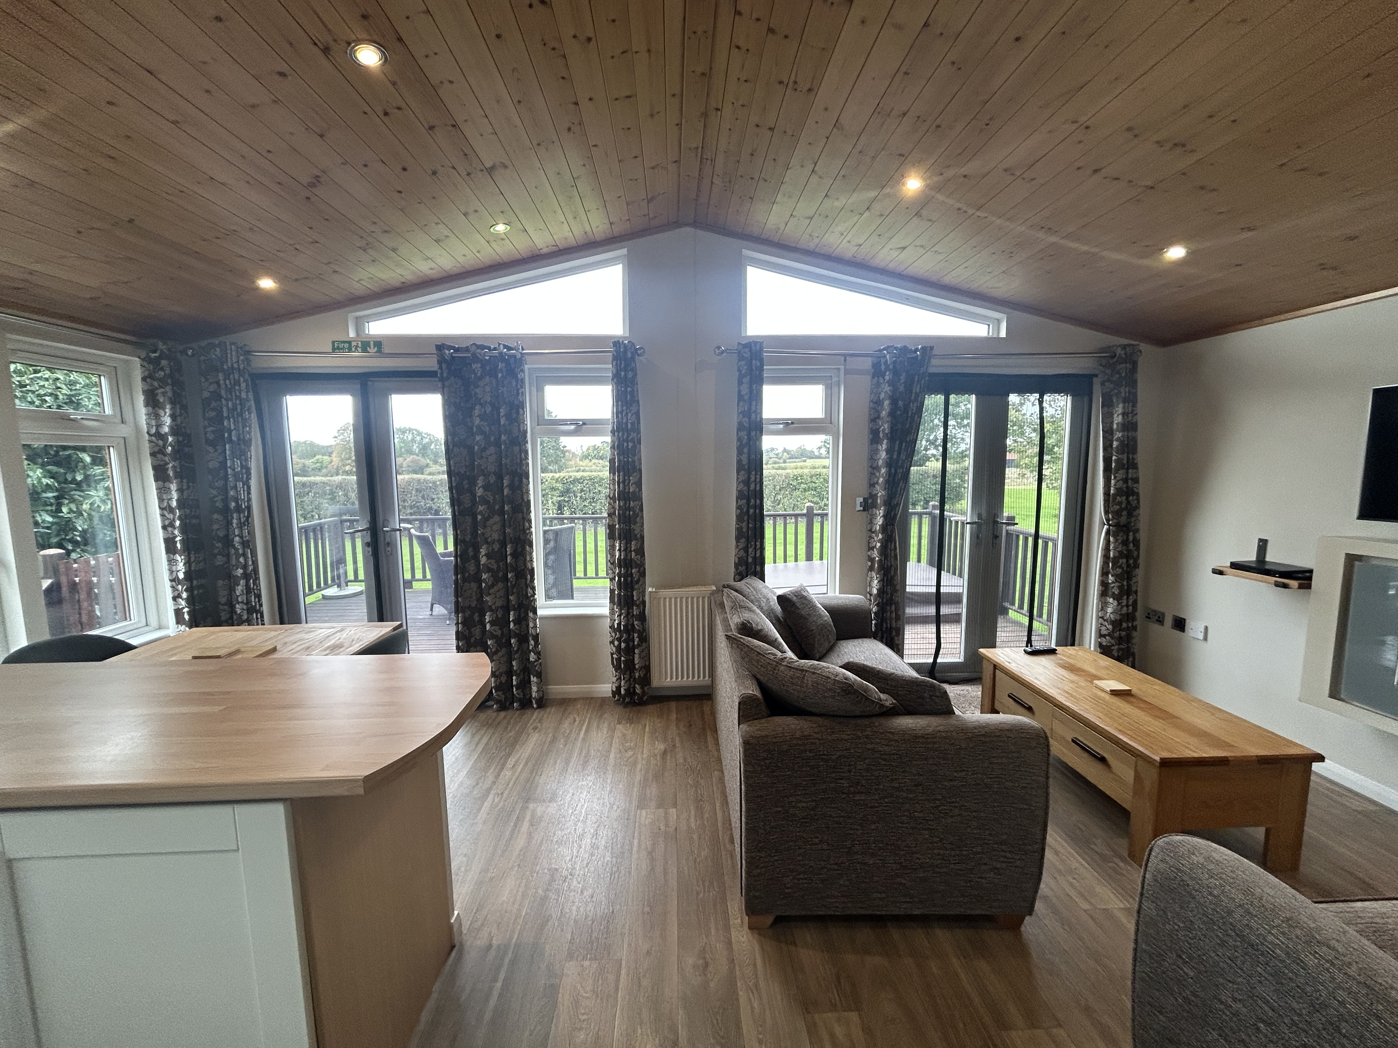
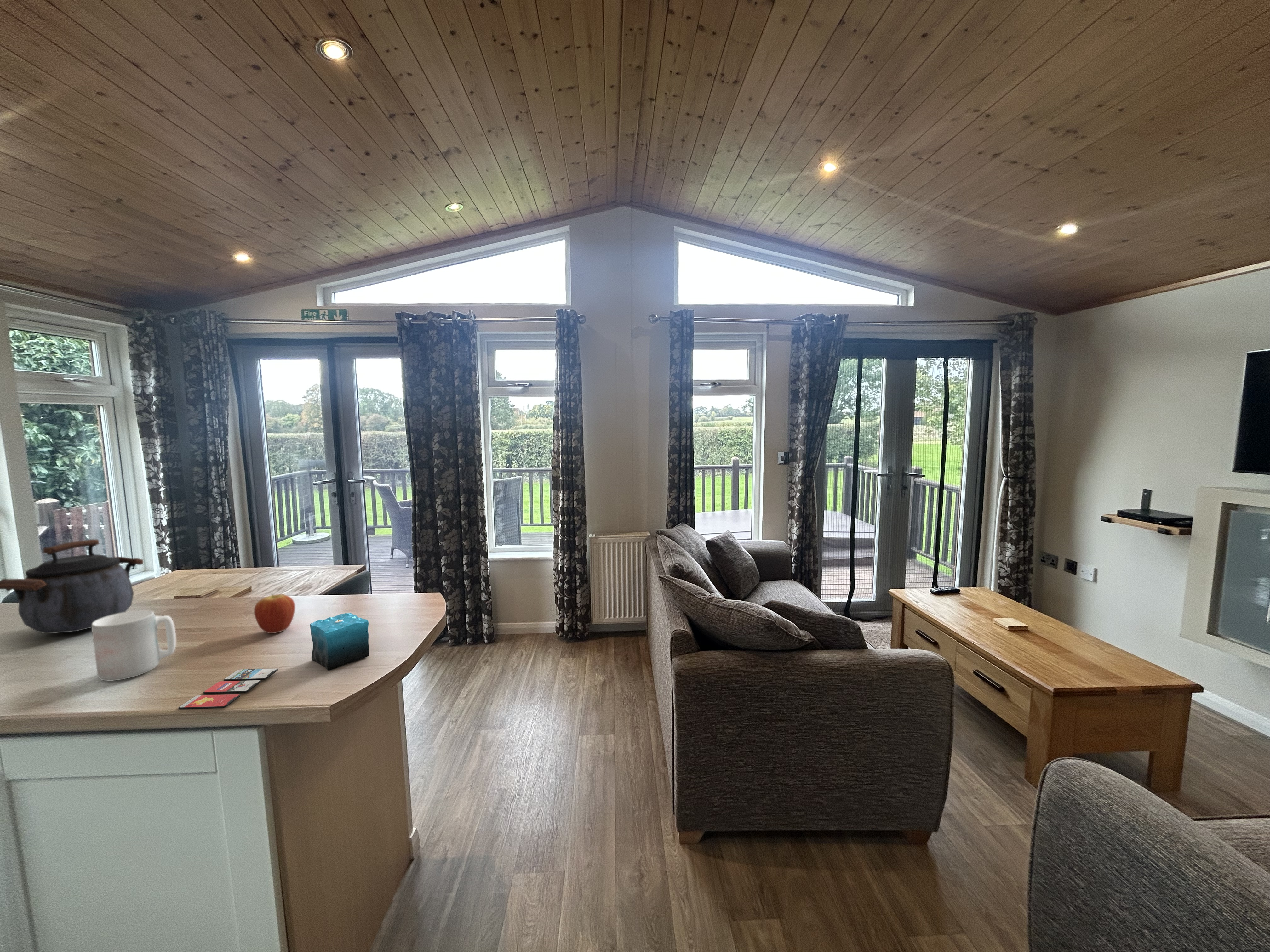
+ mug (134, 643)
+ candle (339, 632)
+ fruit (275, 612)
+ kettle (77, 585)
+ smartphone (232, 687)
